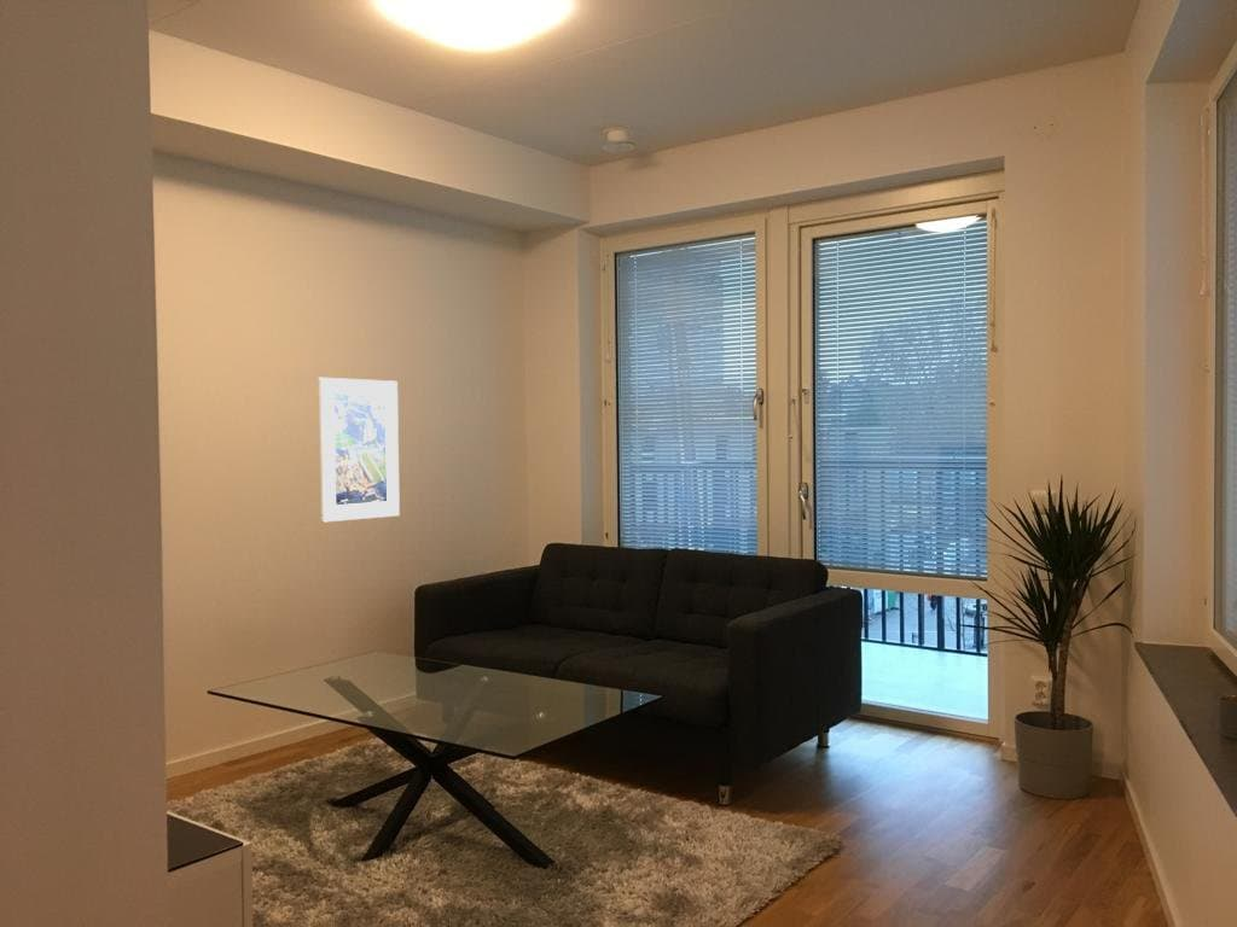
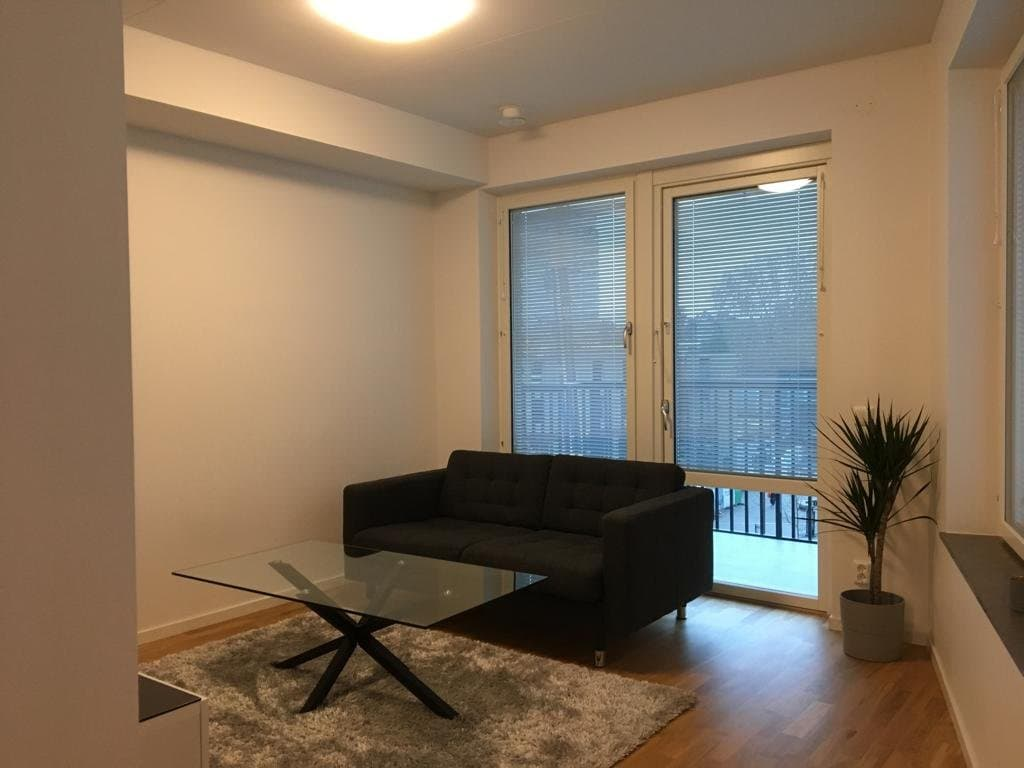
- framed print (360, 449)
